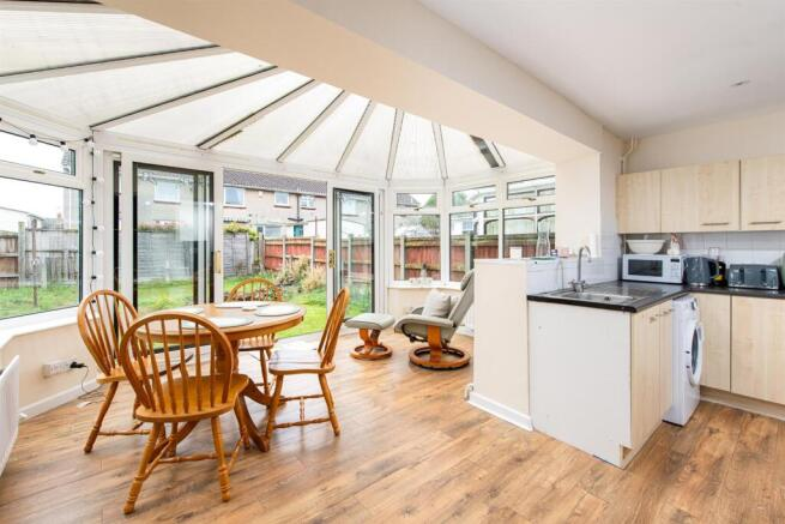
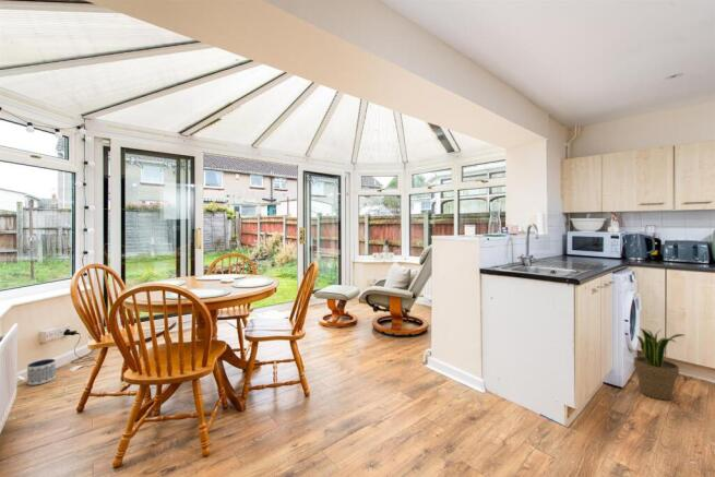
+ potted plant (658, 361)
+ planter (41, 371)
